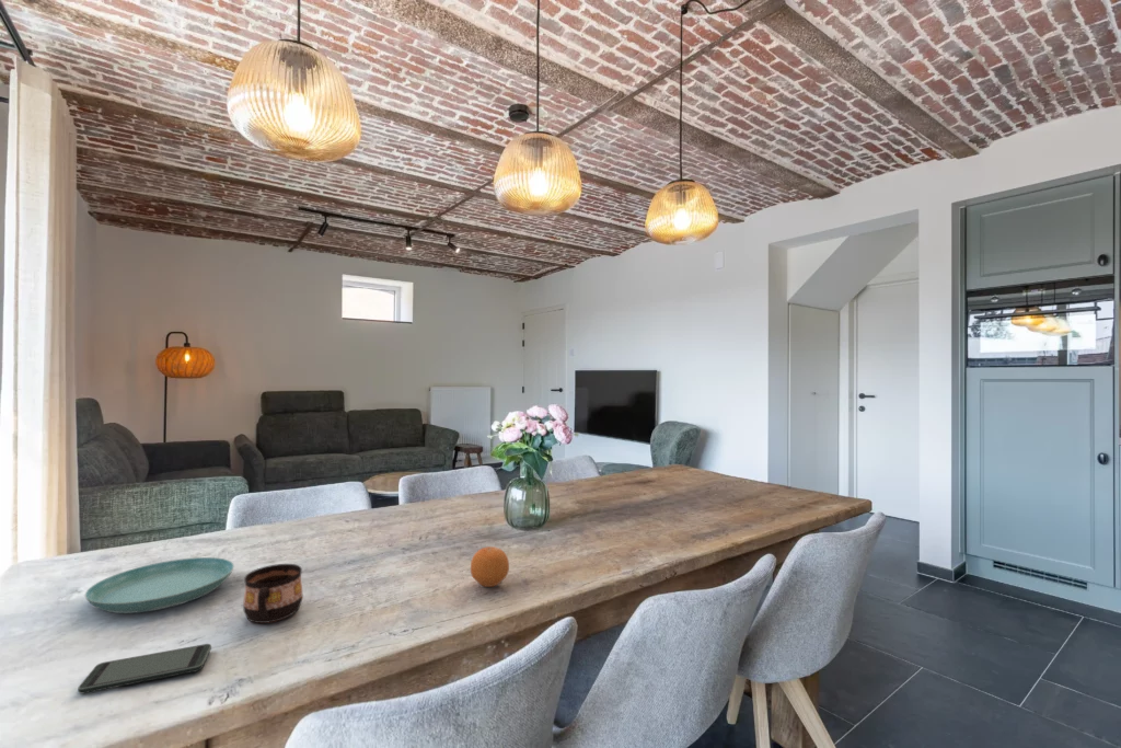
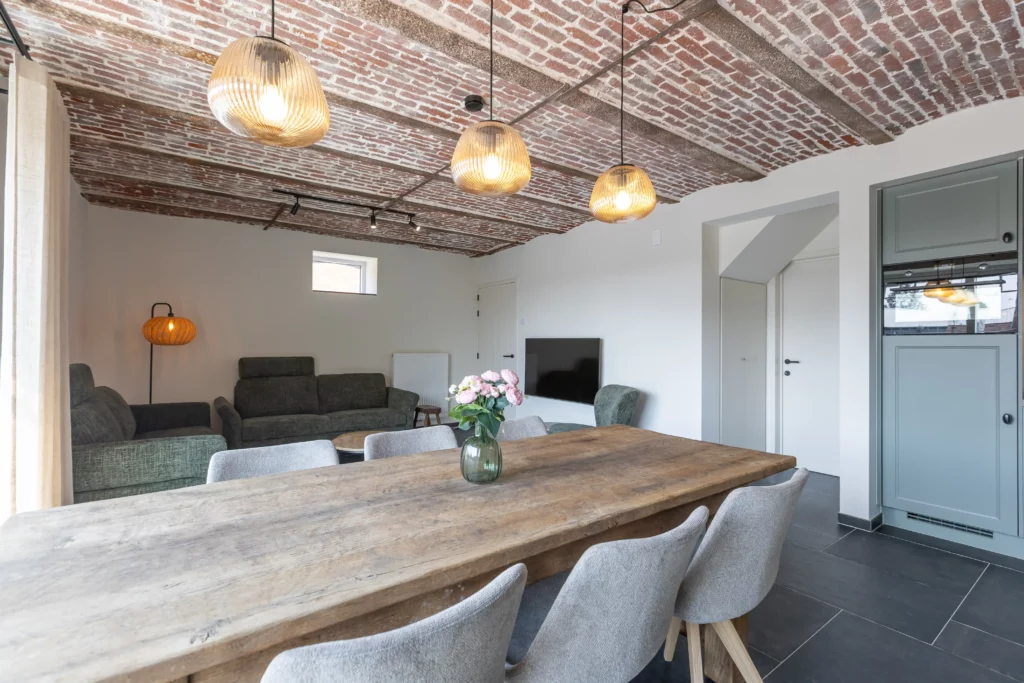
- fruit (489, 566)
- cup (270, 594)
- saucer (164, 585)
- smartphone (149, 667)
